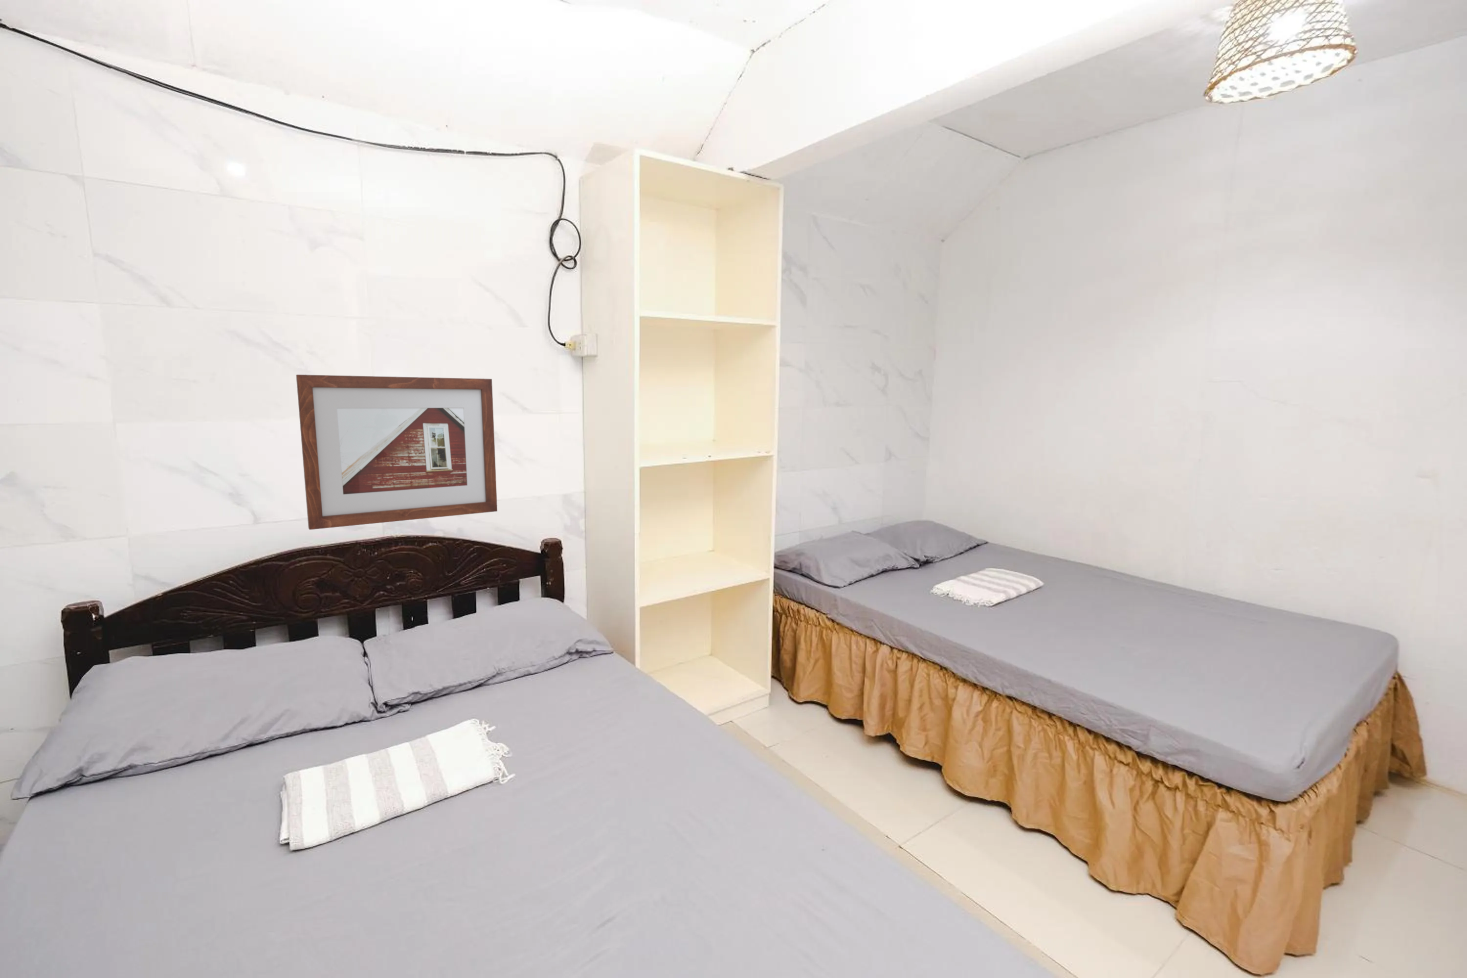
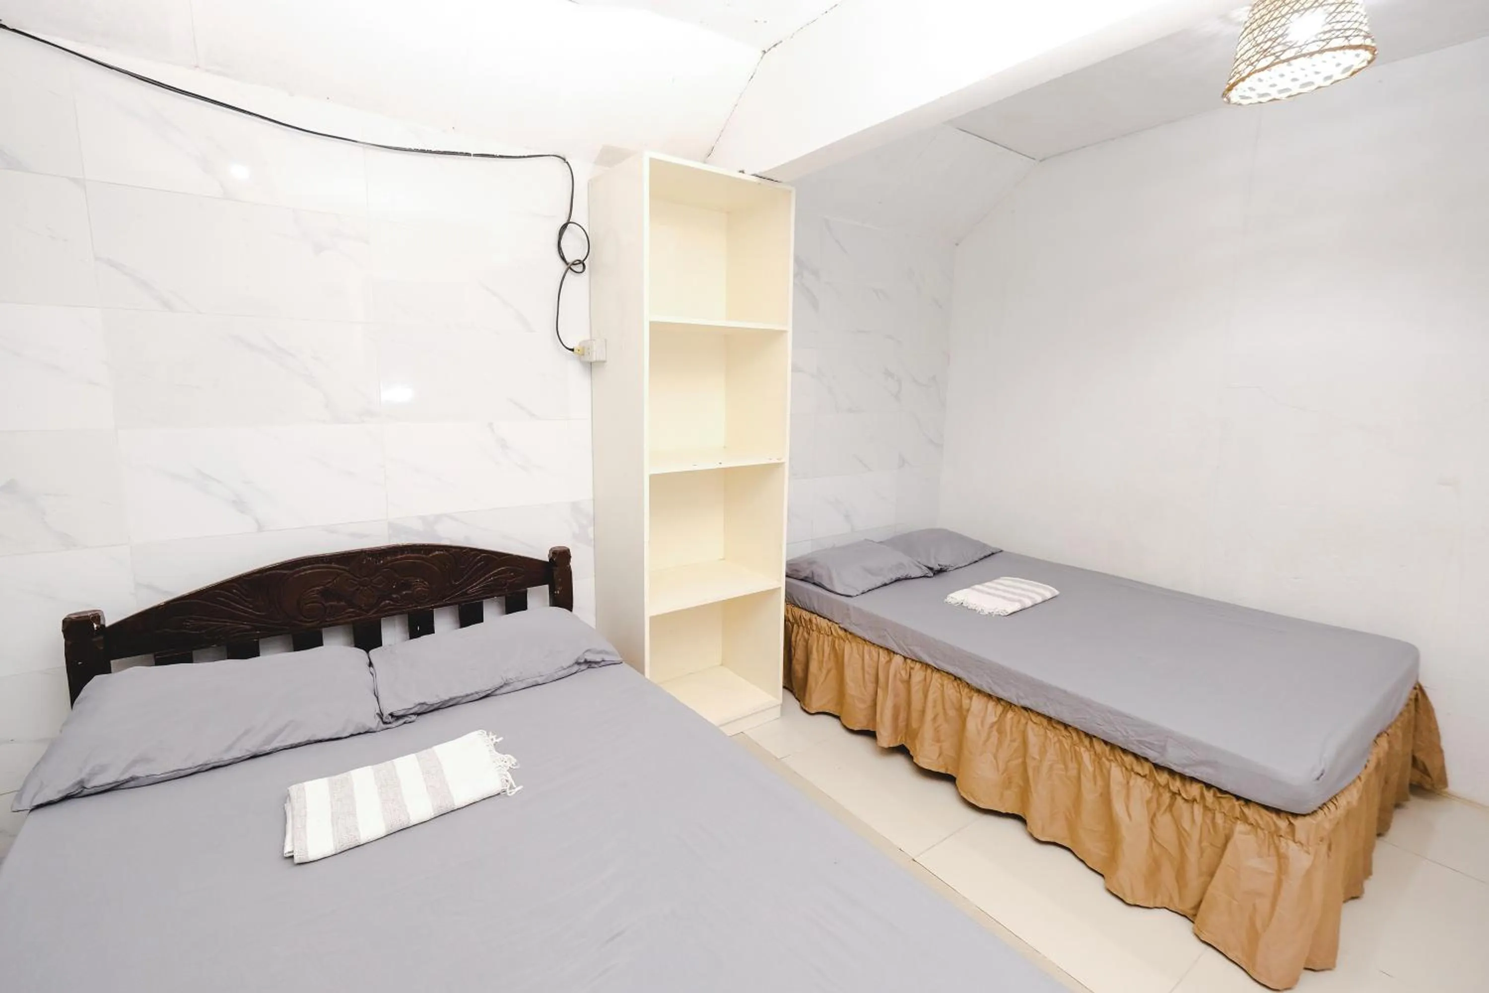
- picture frame (405, 449)
